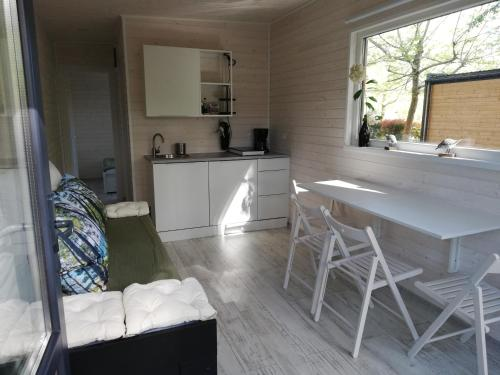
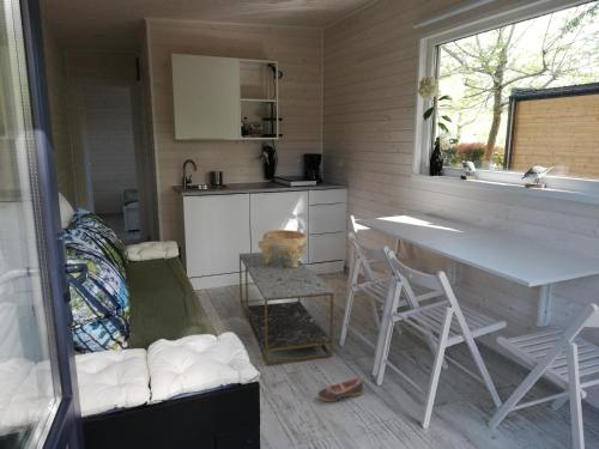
+ shoe (340, 388)
+ decorative bowl (284, 248)
+ coffee table (279, 297)
